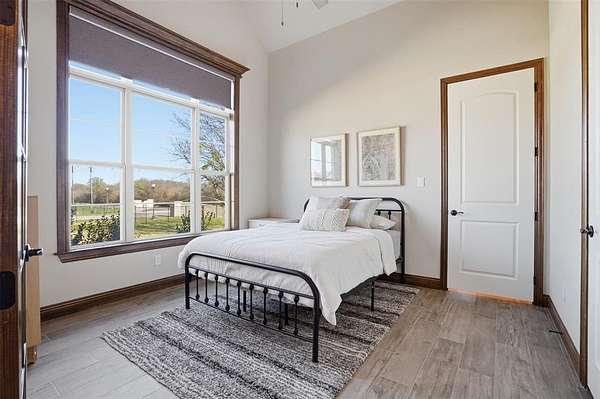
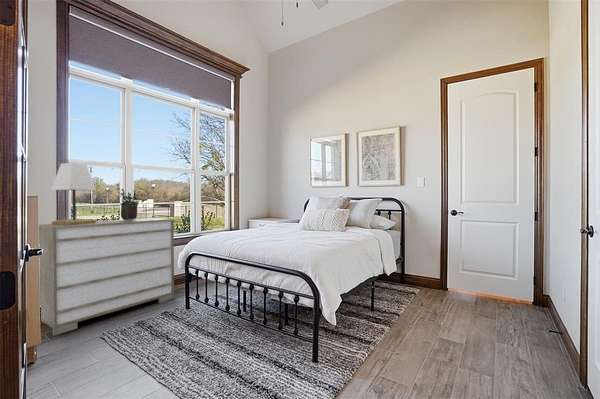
+ dresser (112, 265)
+ lamp (74, 193)
+ potted plant (128, 202)
